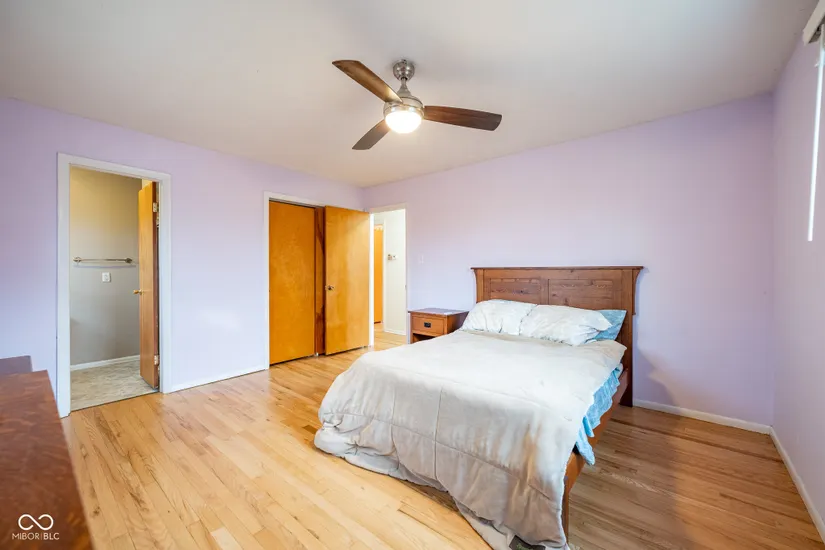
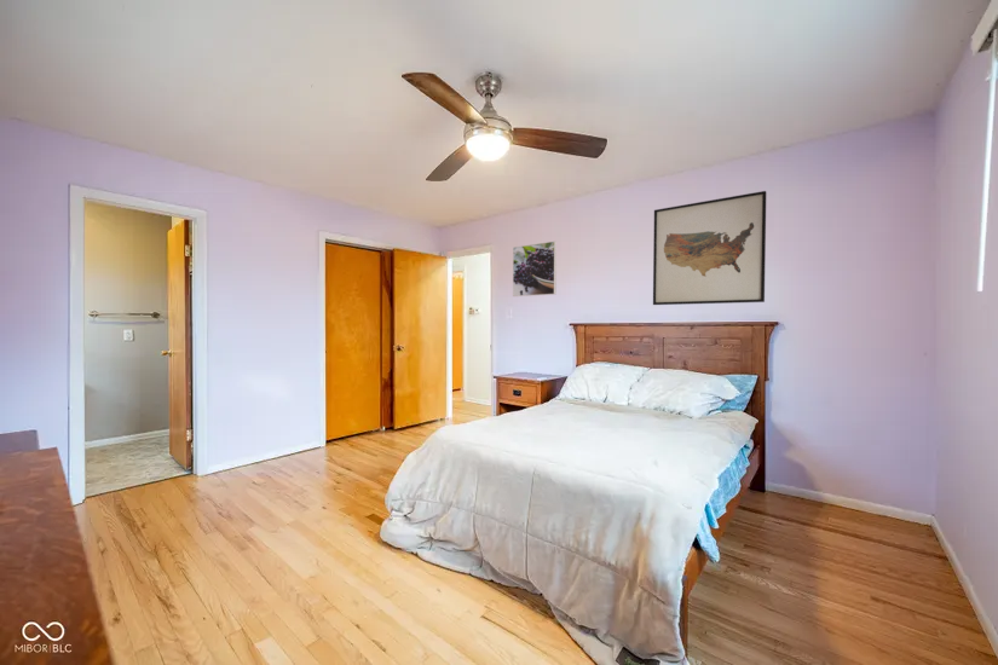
+ wall art (705, 253)
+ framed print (533, 270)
